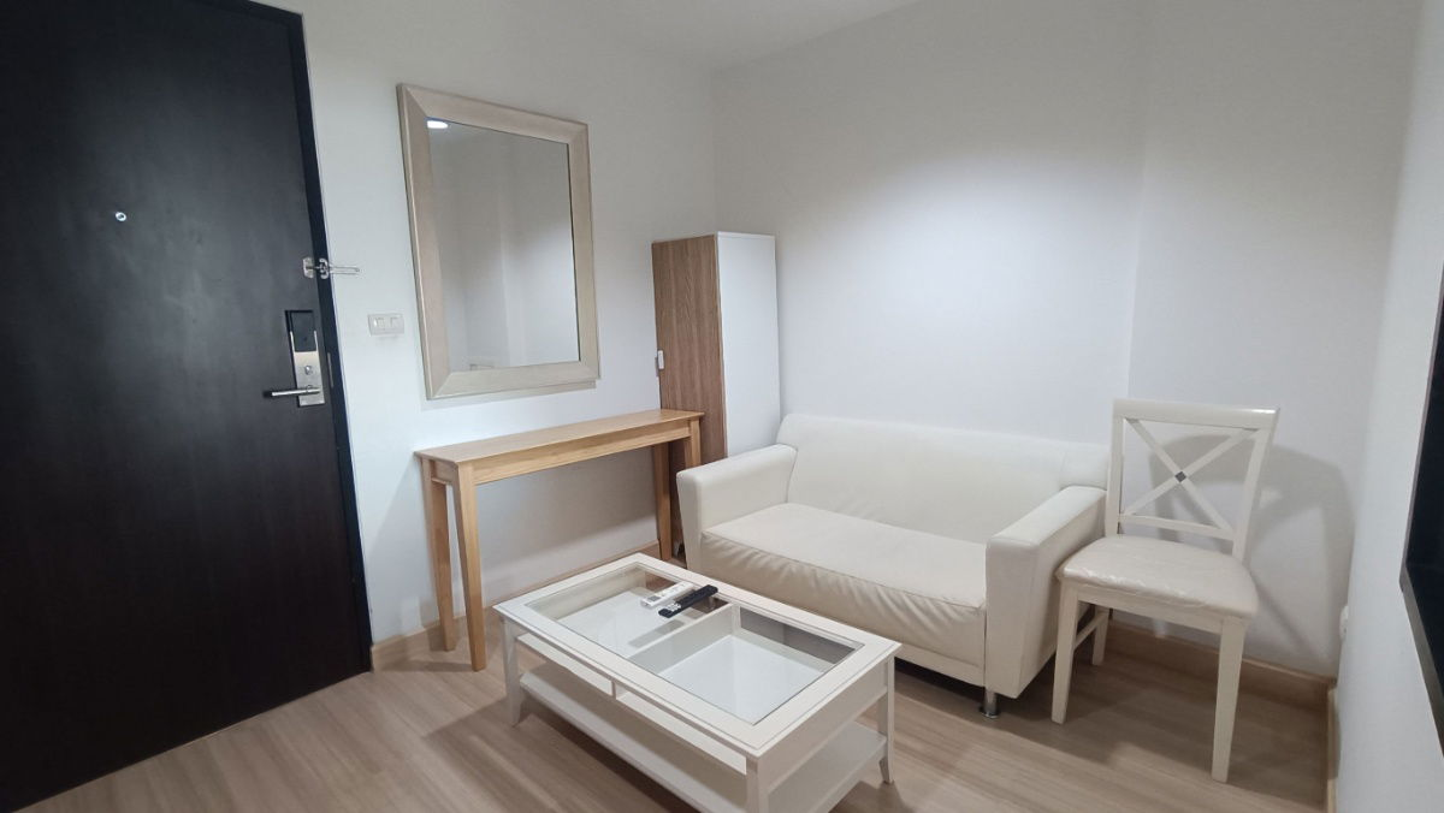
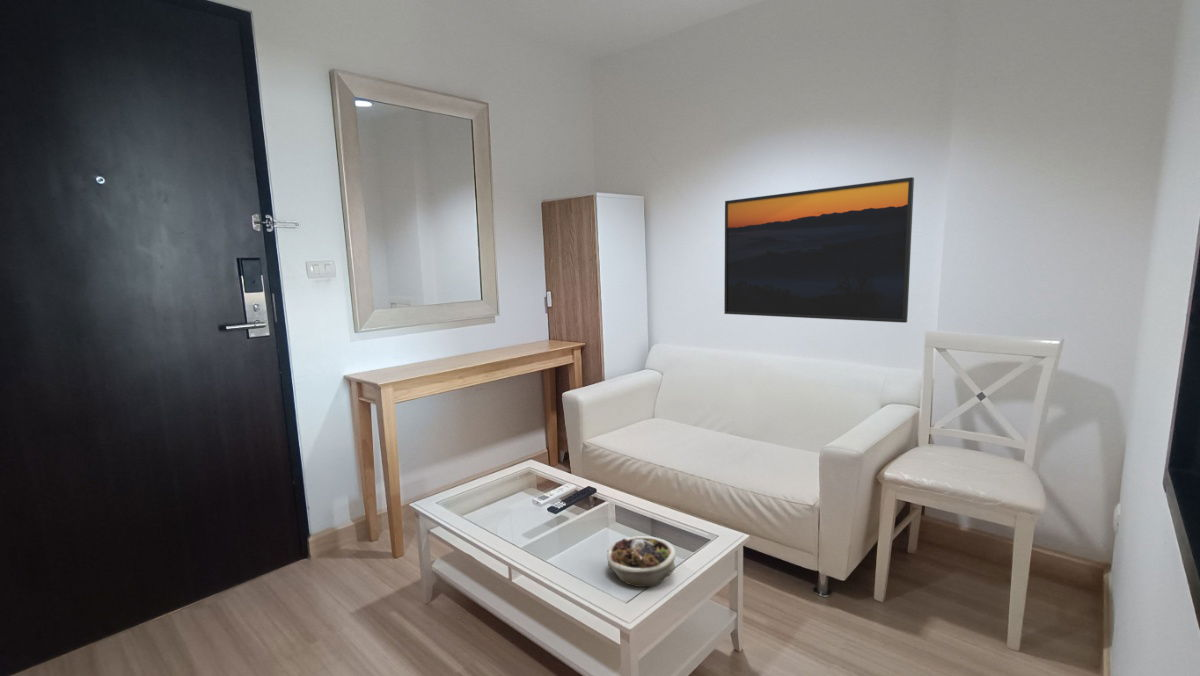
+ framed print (806, 255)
+ succulent planter (641, 558)
